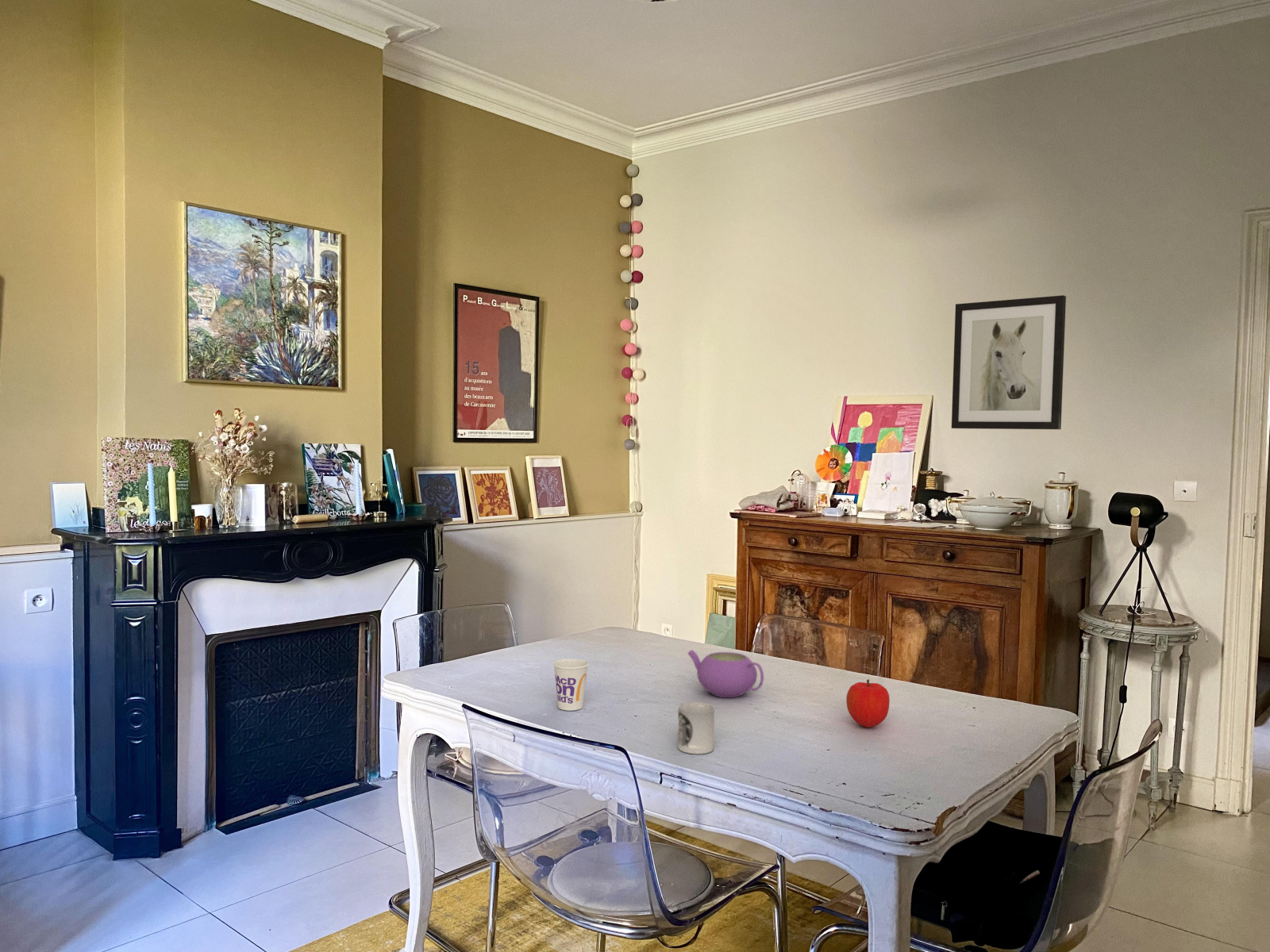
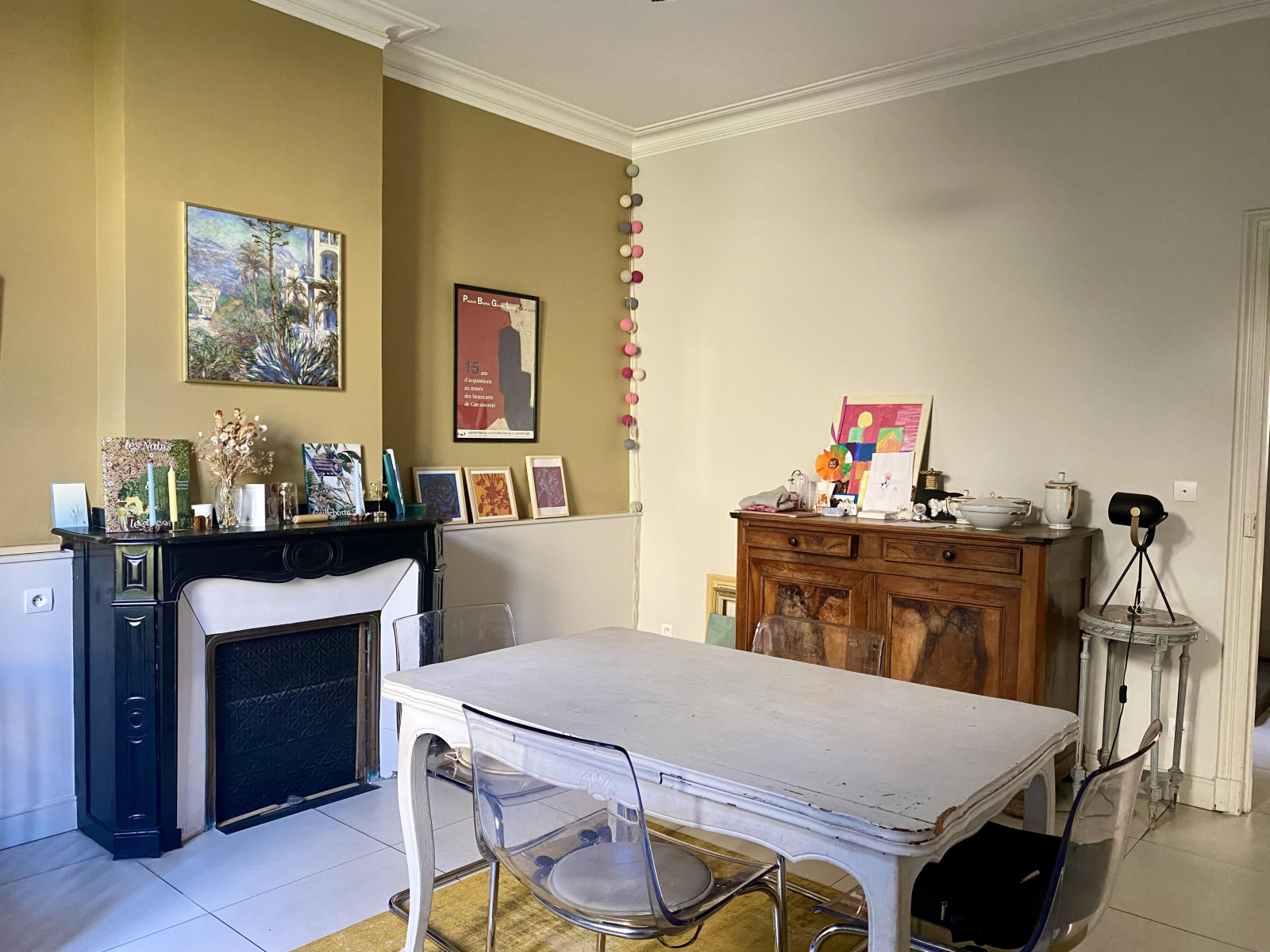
- cup (570, 685)
- teapot (725, 674)
- fruit (868, 702)
- wall art (1006, 364)
- cup (692, 725)
